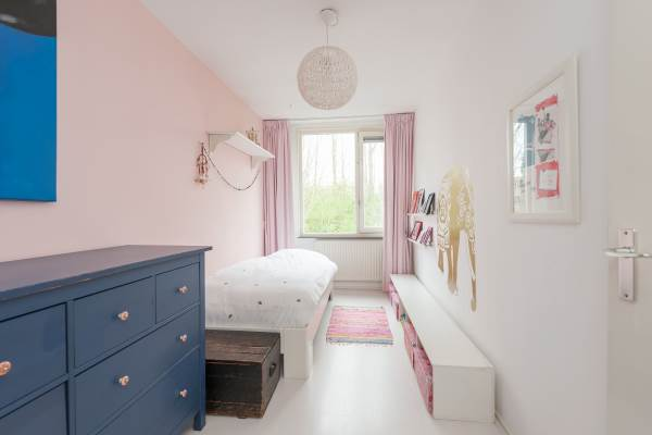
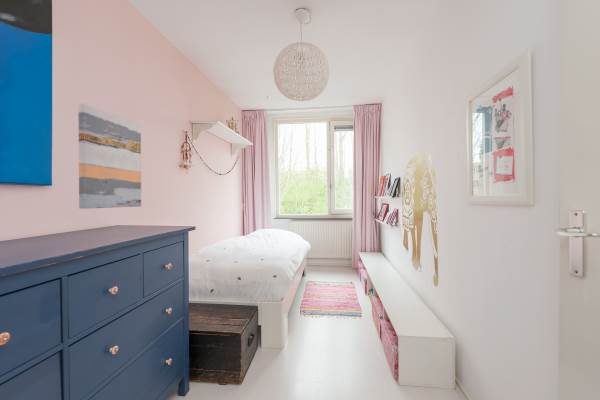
+ wall art (113, 161)
